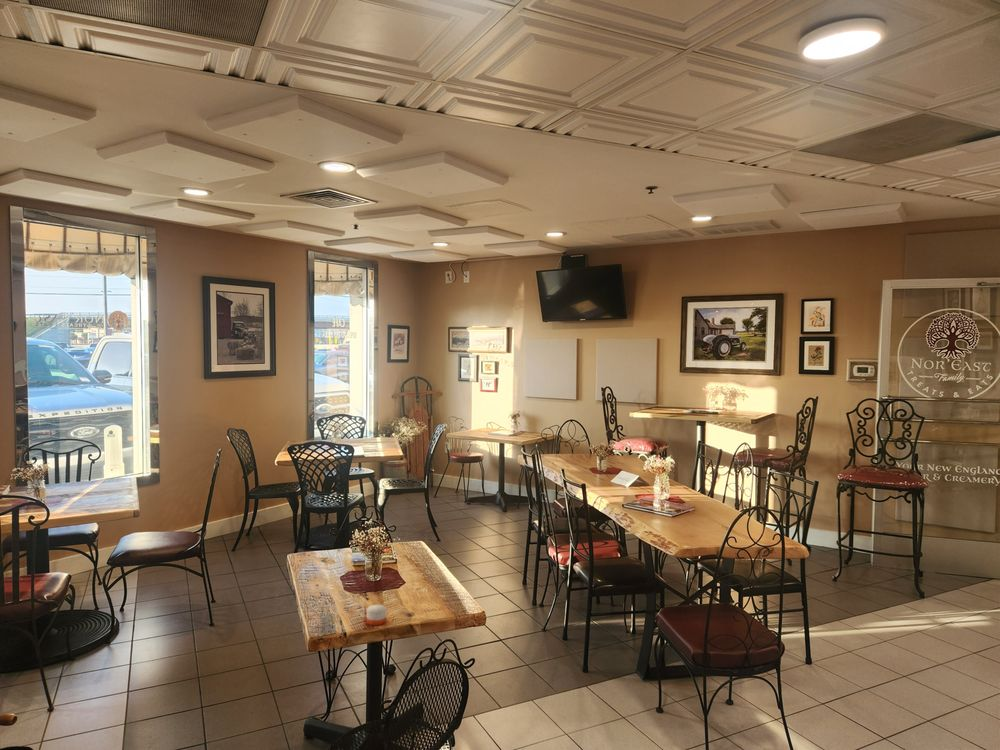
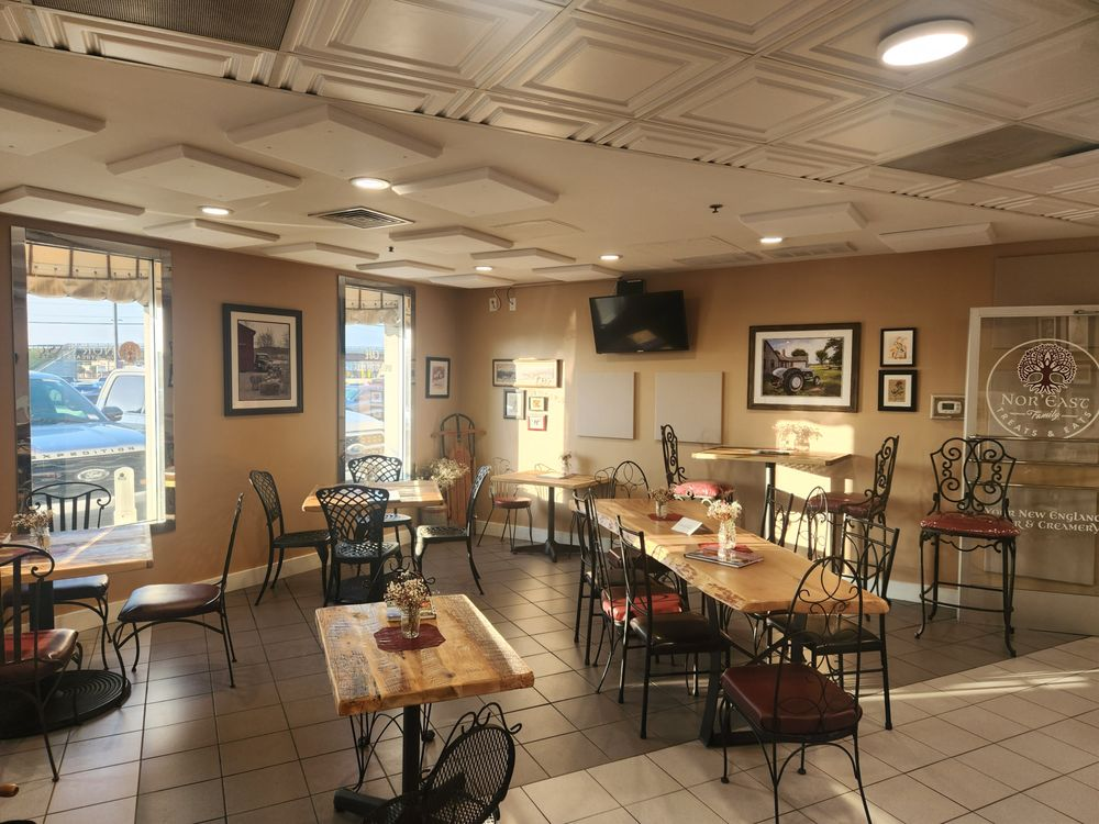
- candle (376, 607)
